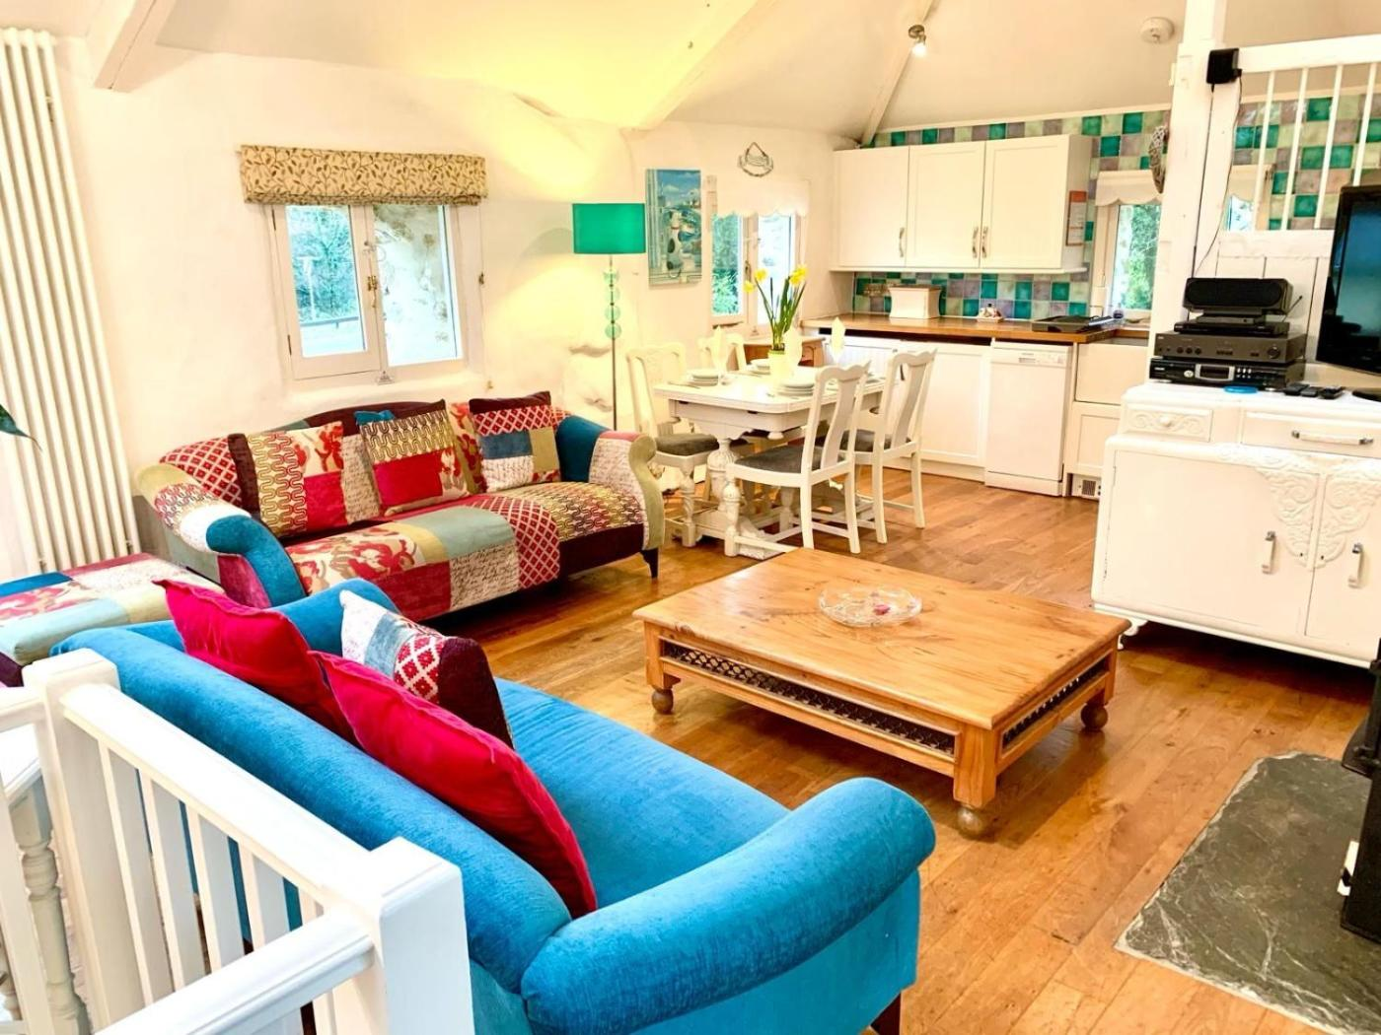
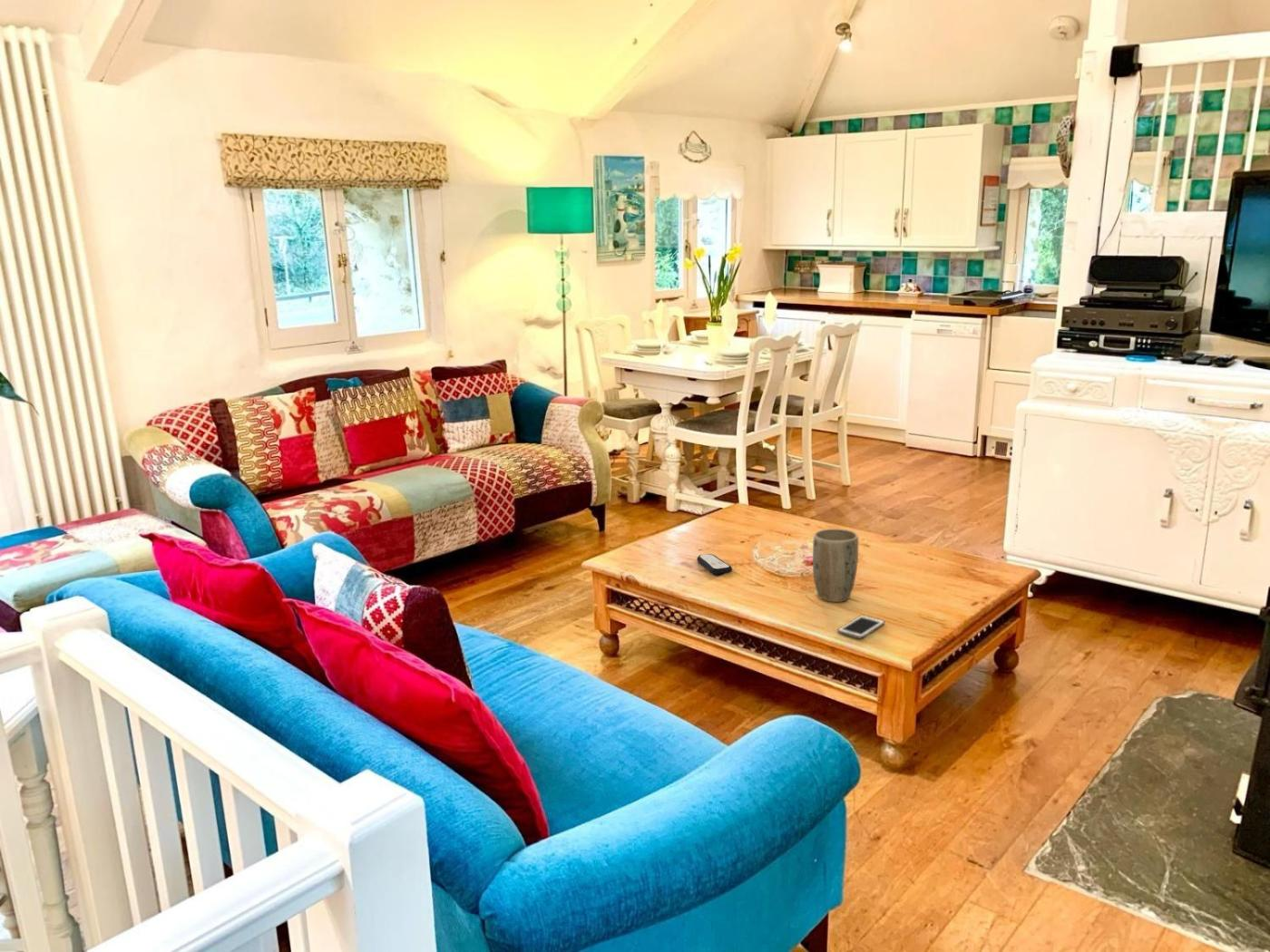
+ remote control (713, 563)
+ cell phone (861, 627)
+ plant pot (835, 566)
